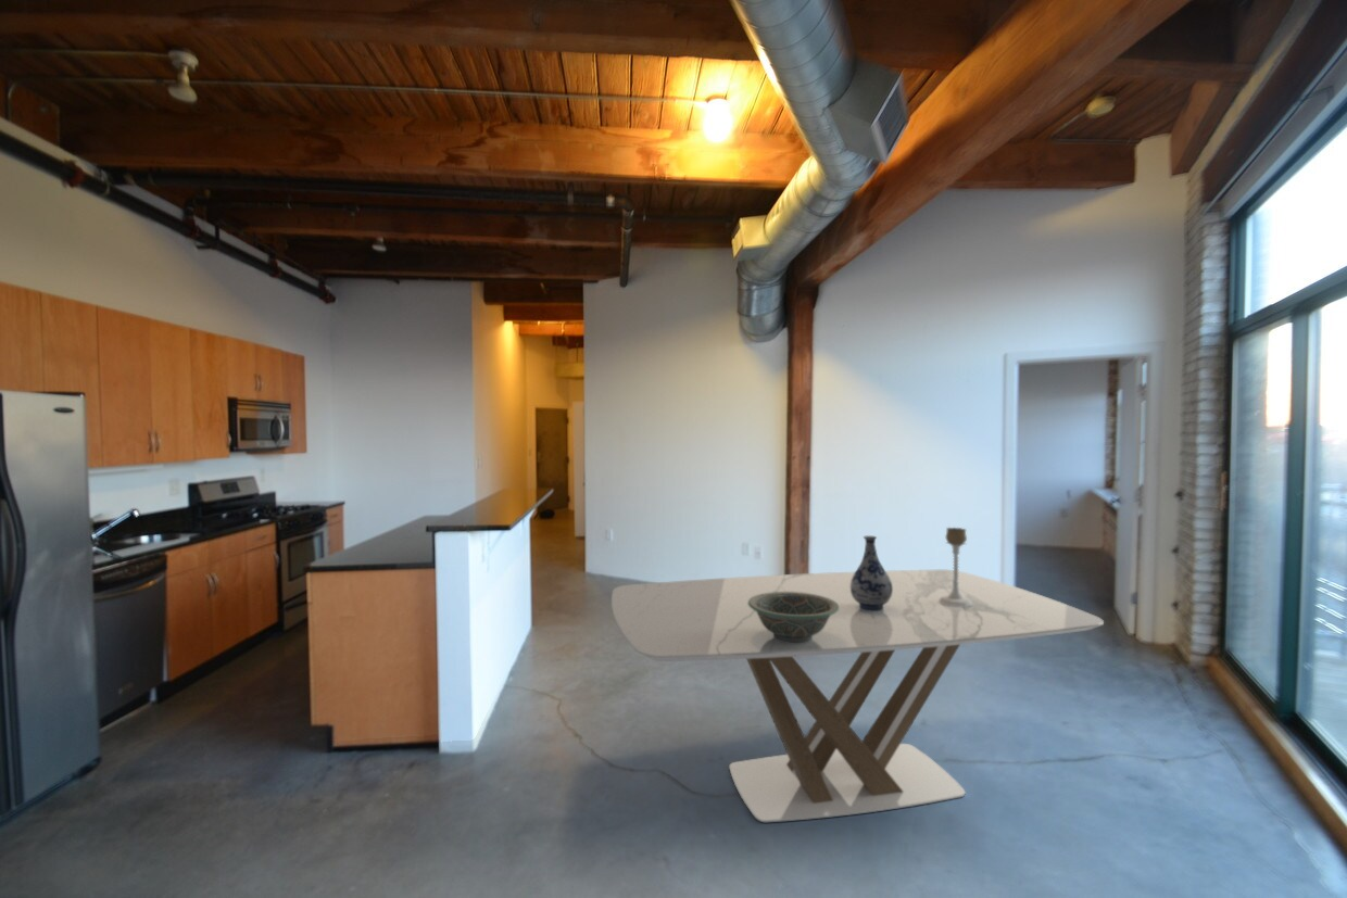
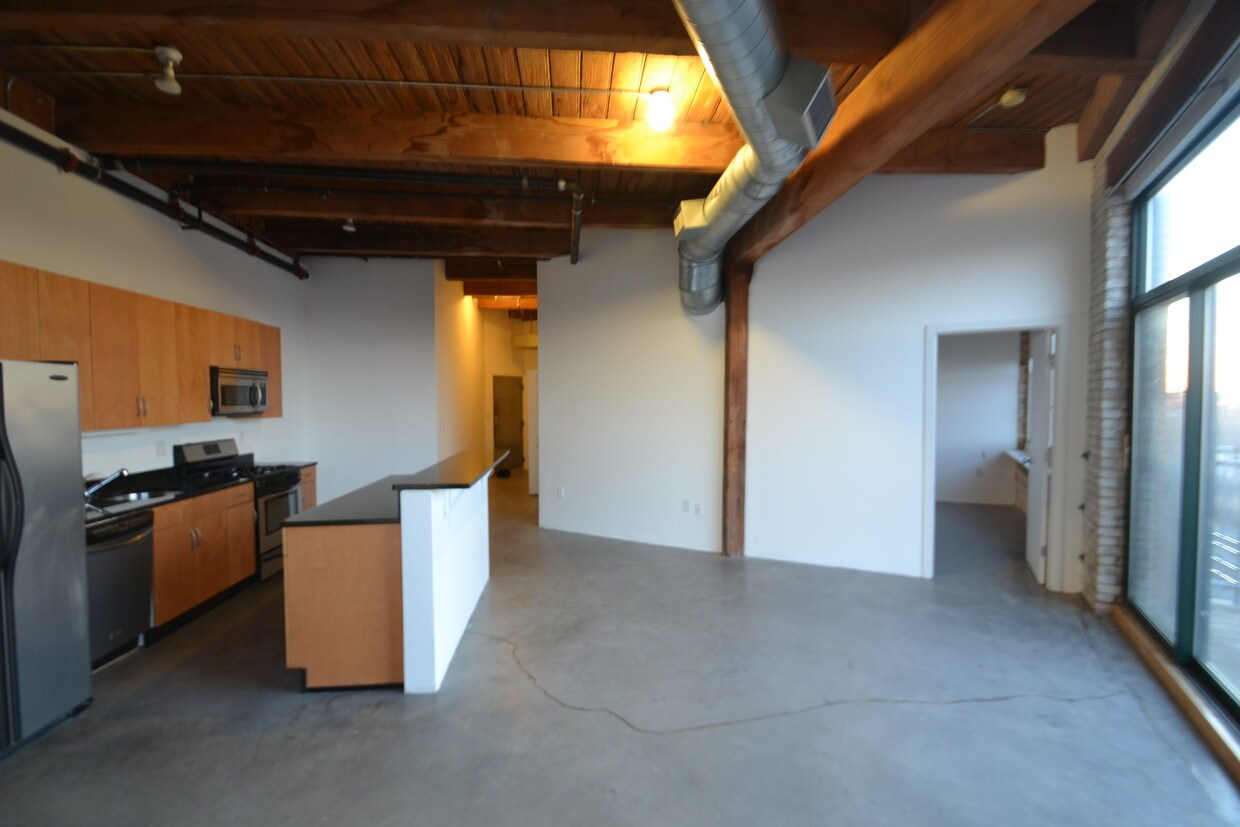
- candle holder (955, 565)
- decorative bowl (792, 619)
- dining table (835, 691)
- vase (870, 571)
